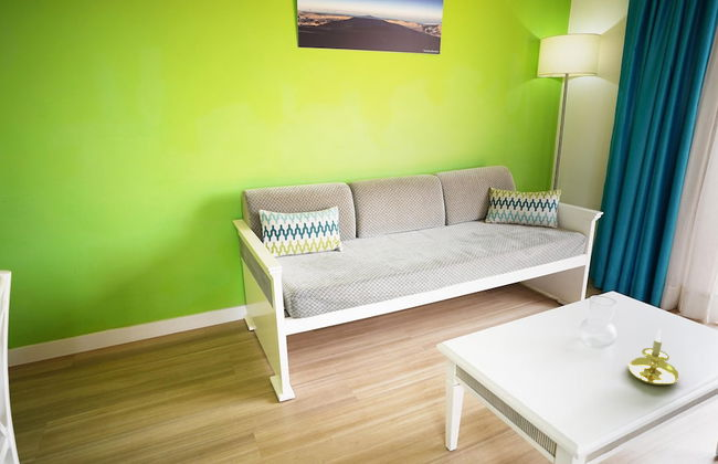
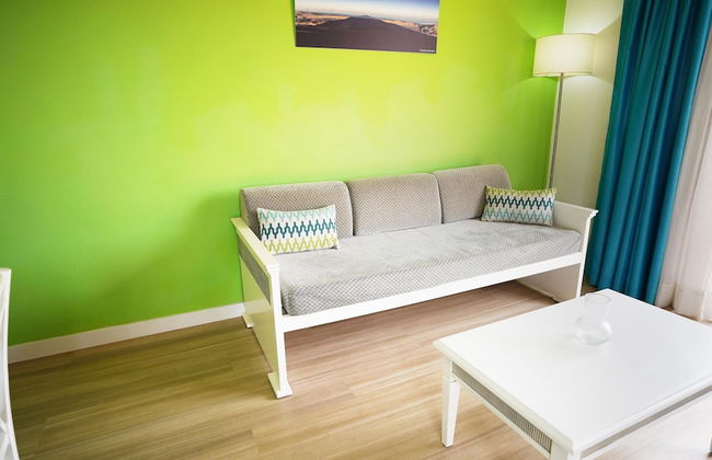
- candle holder (654, 352)
